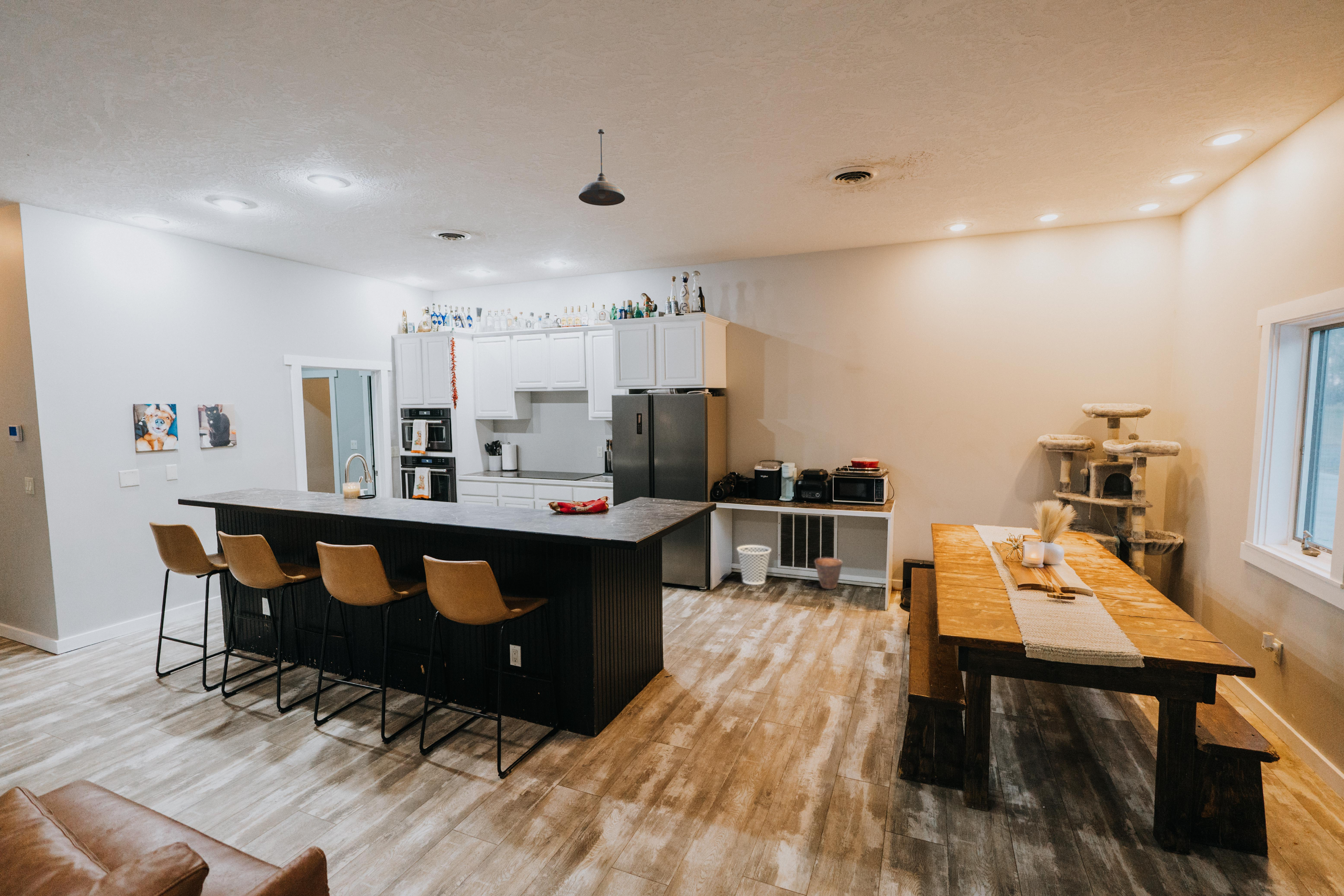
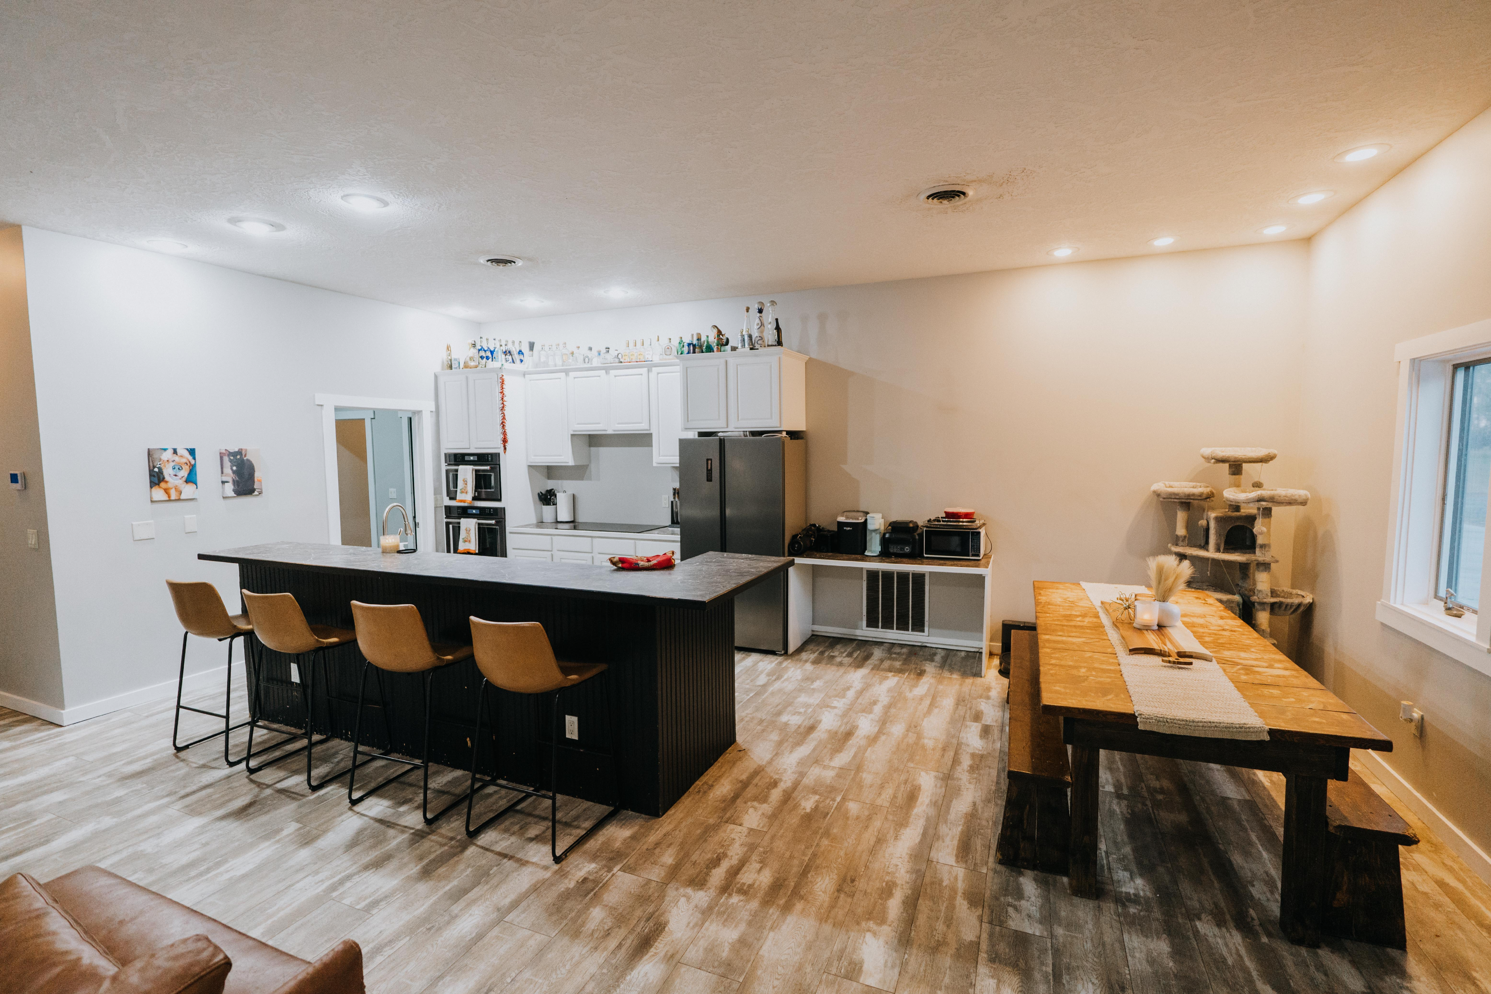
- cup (828, 574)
- wastebasket (754, 565)
- pendant light (601, 164)
